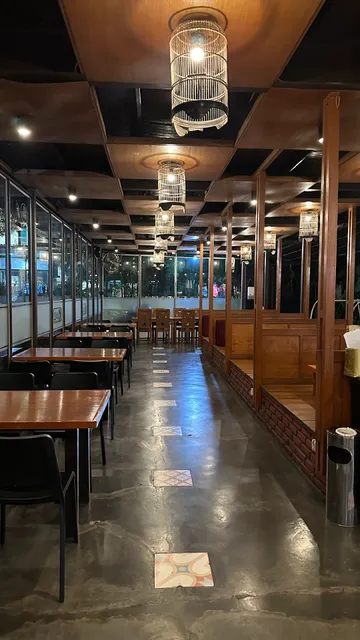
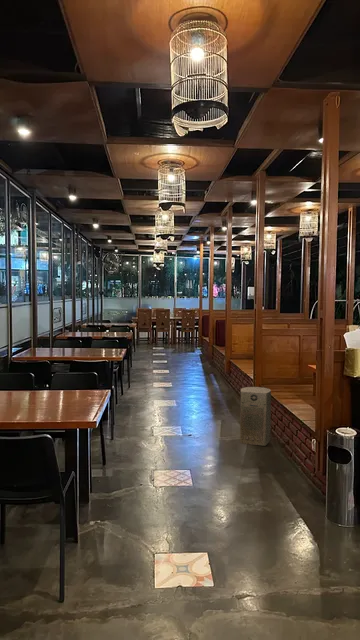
+ fan (255, 414)
